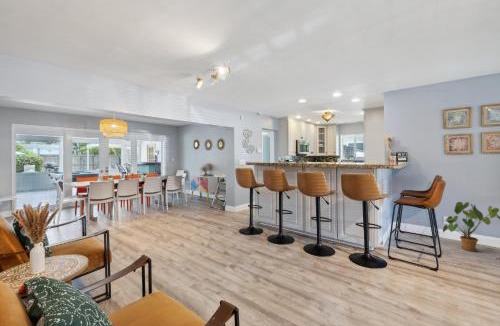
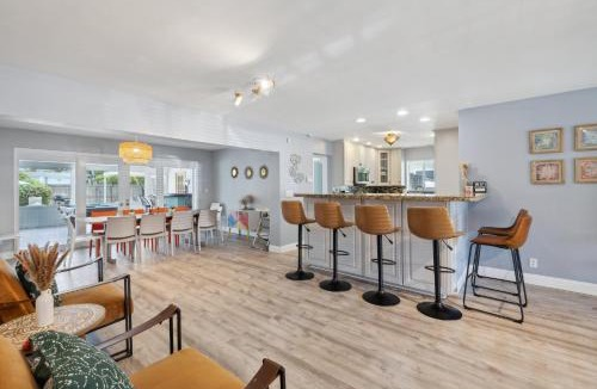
- house plant (472, 225)
